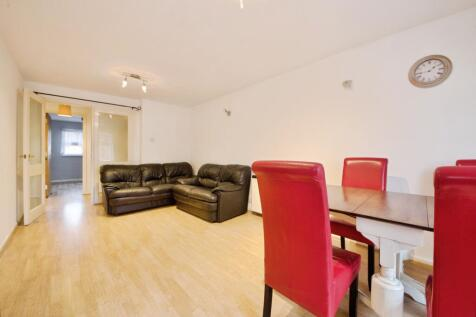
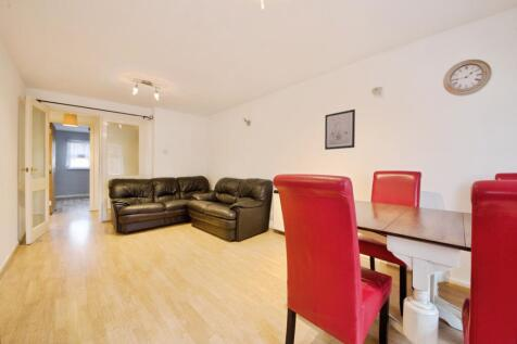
+ wall art (339, 130)
